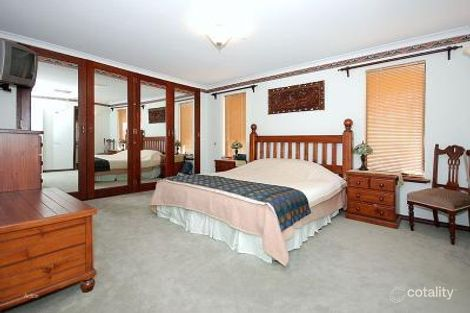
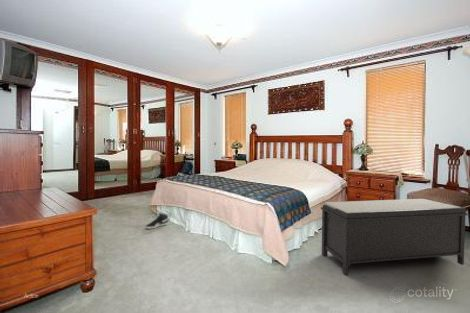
+ bench (390, 232)
+ sneaker (156, 219)
